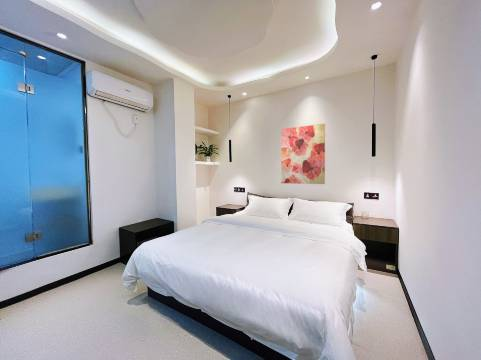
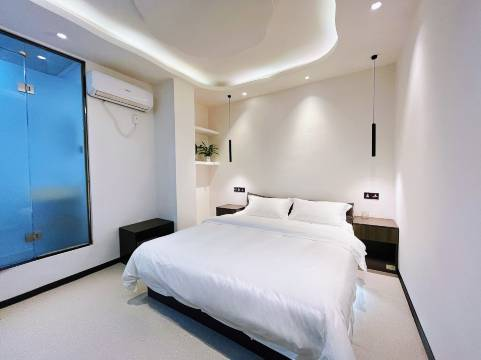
- wall art (302, 155)
